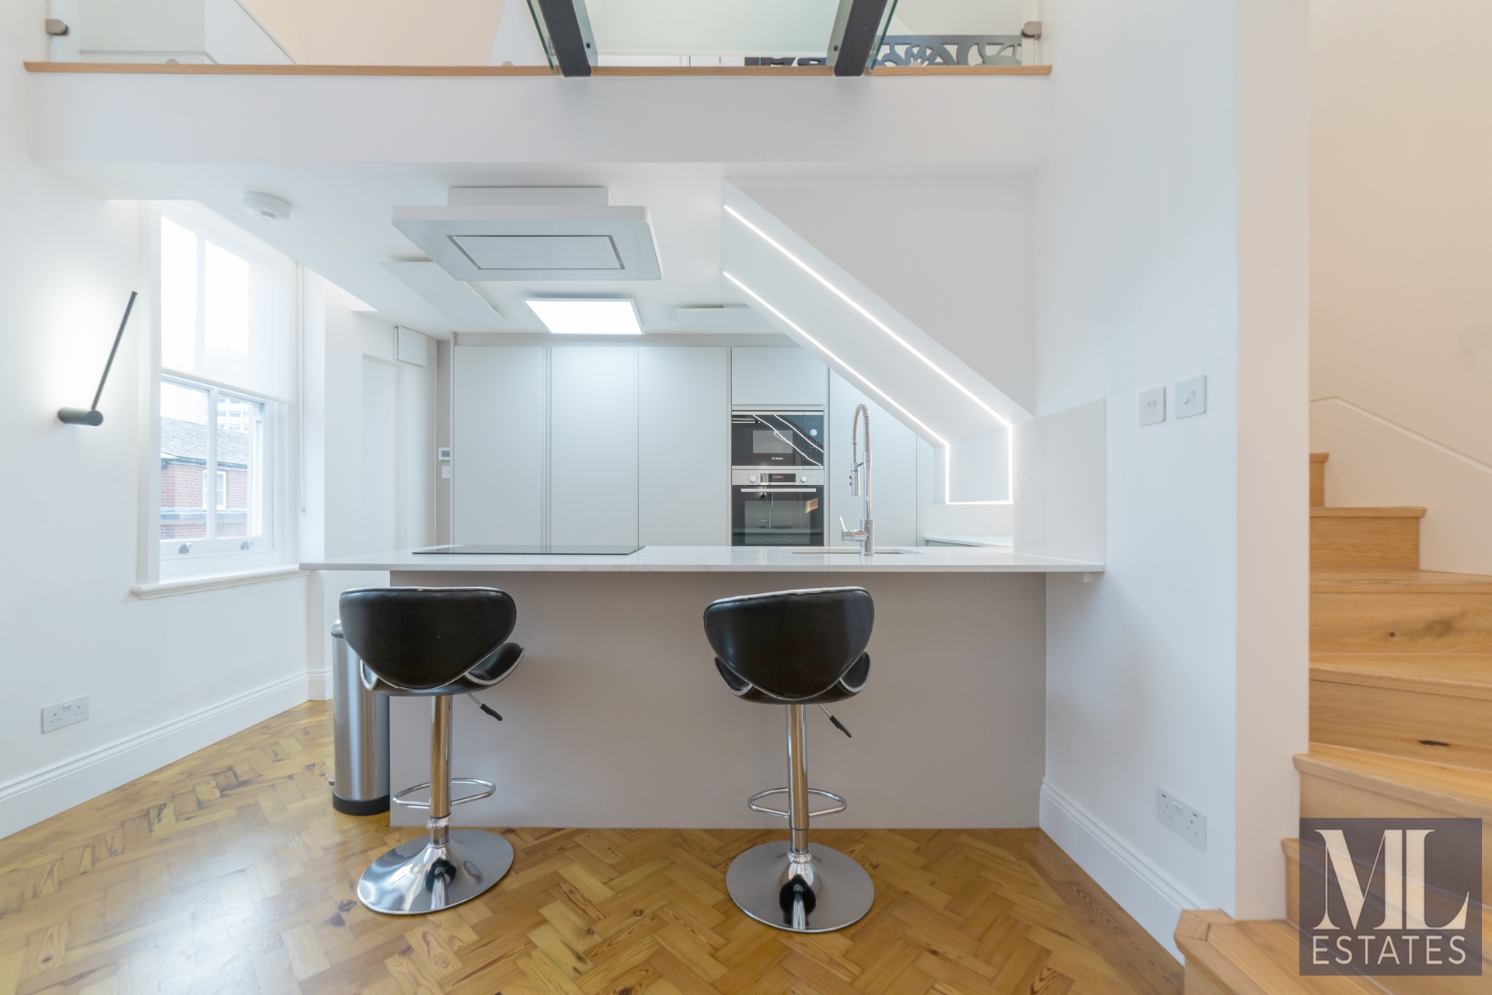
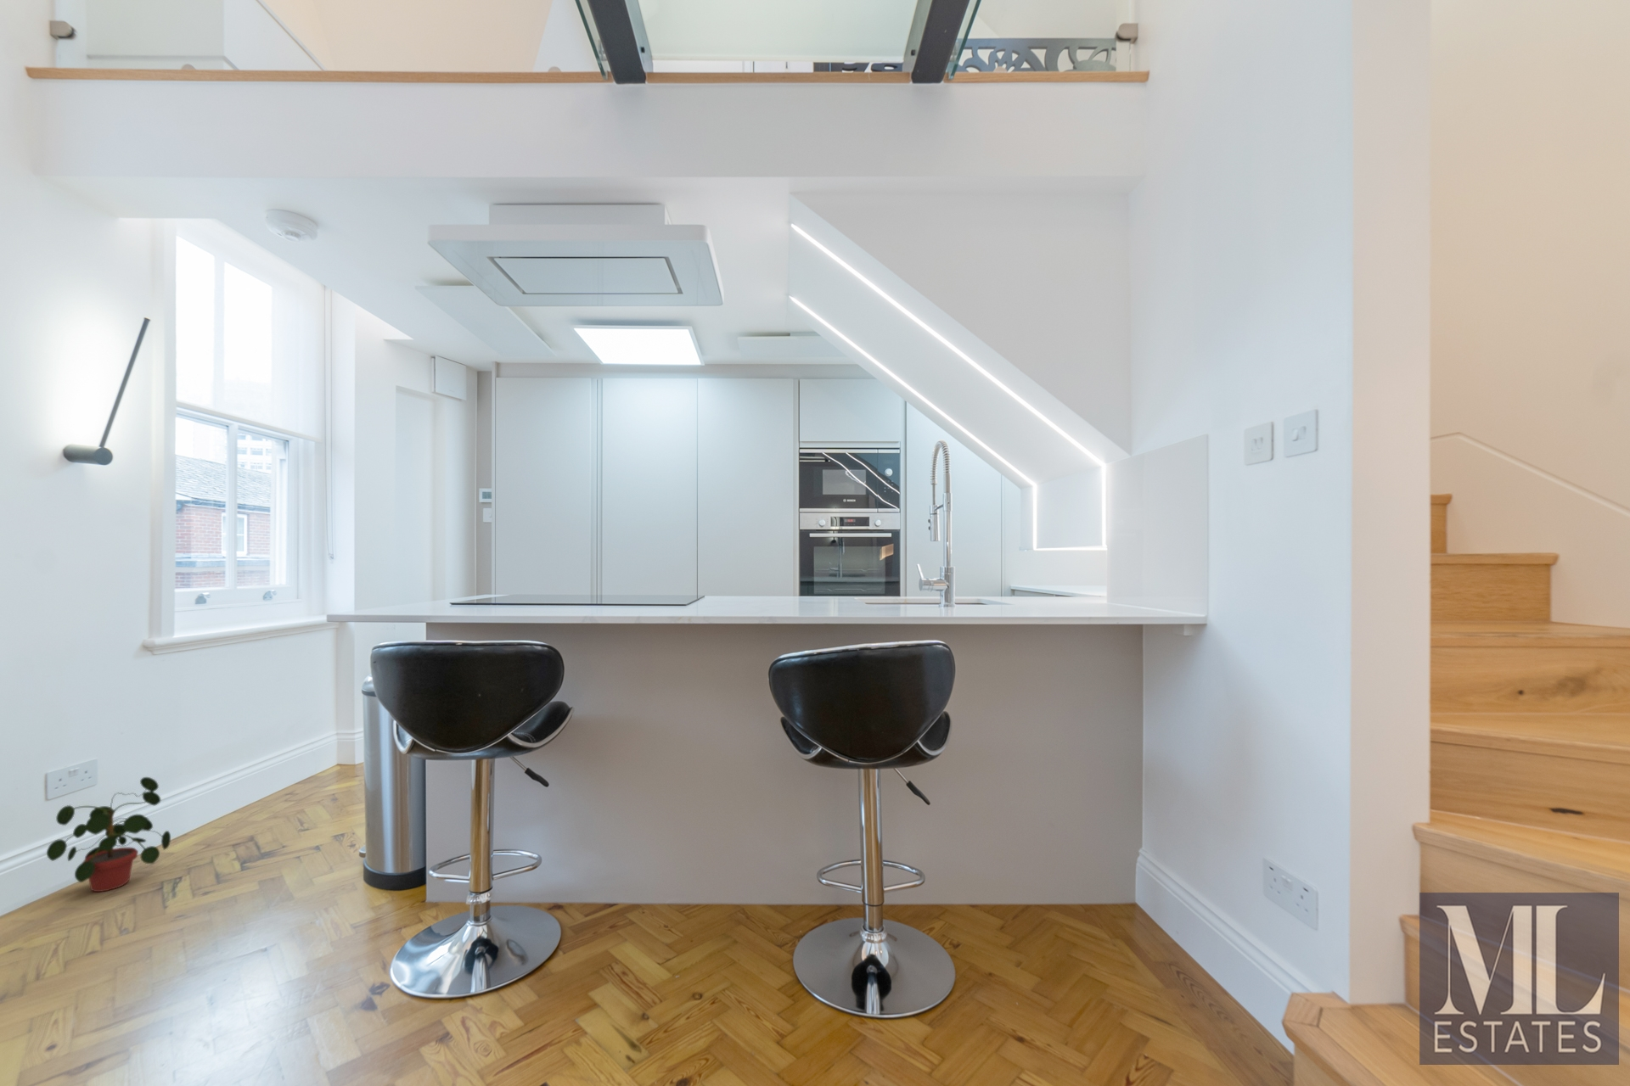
+ potted plant (119, 830)
